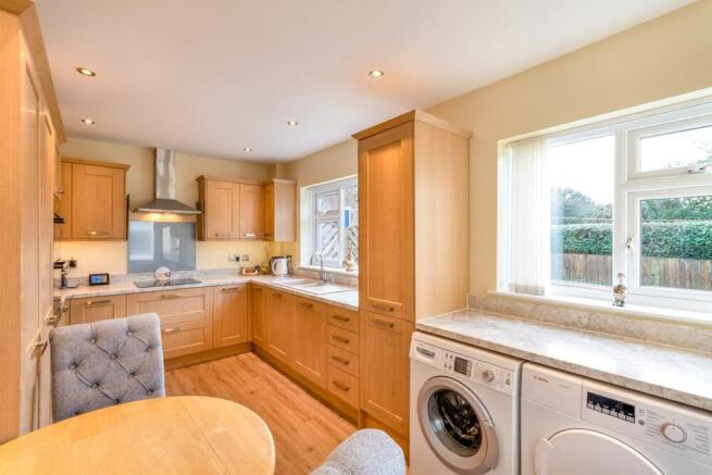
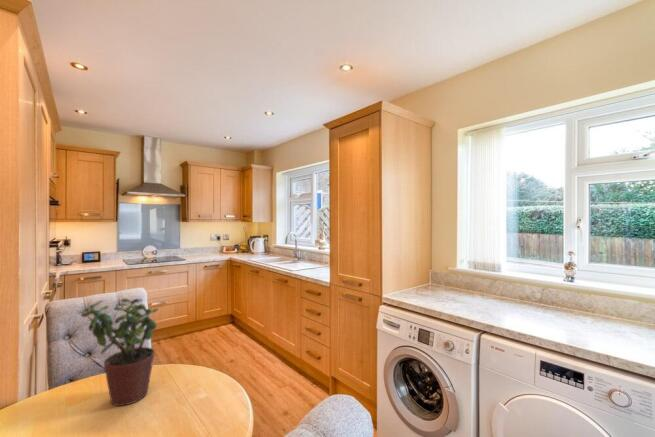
+ potted plant (128, 345)
